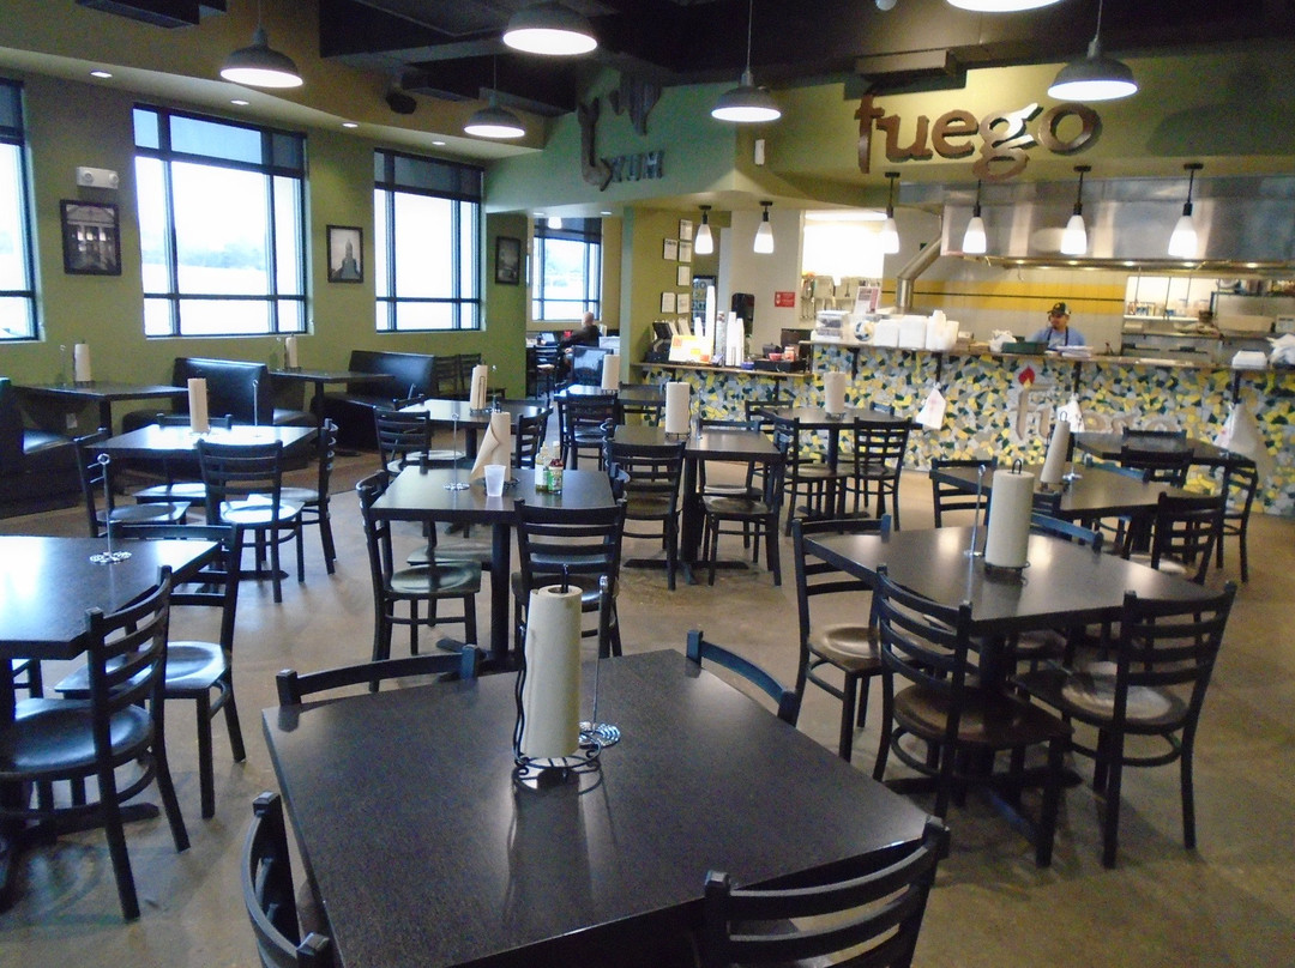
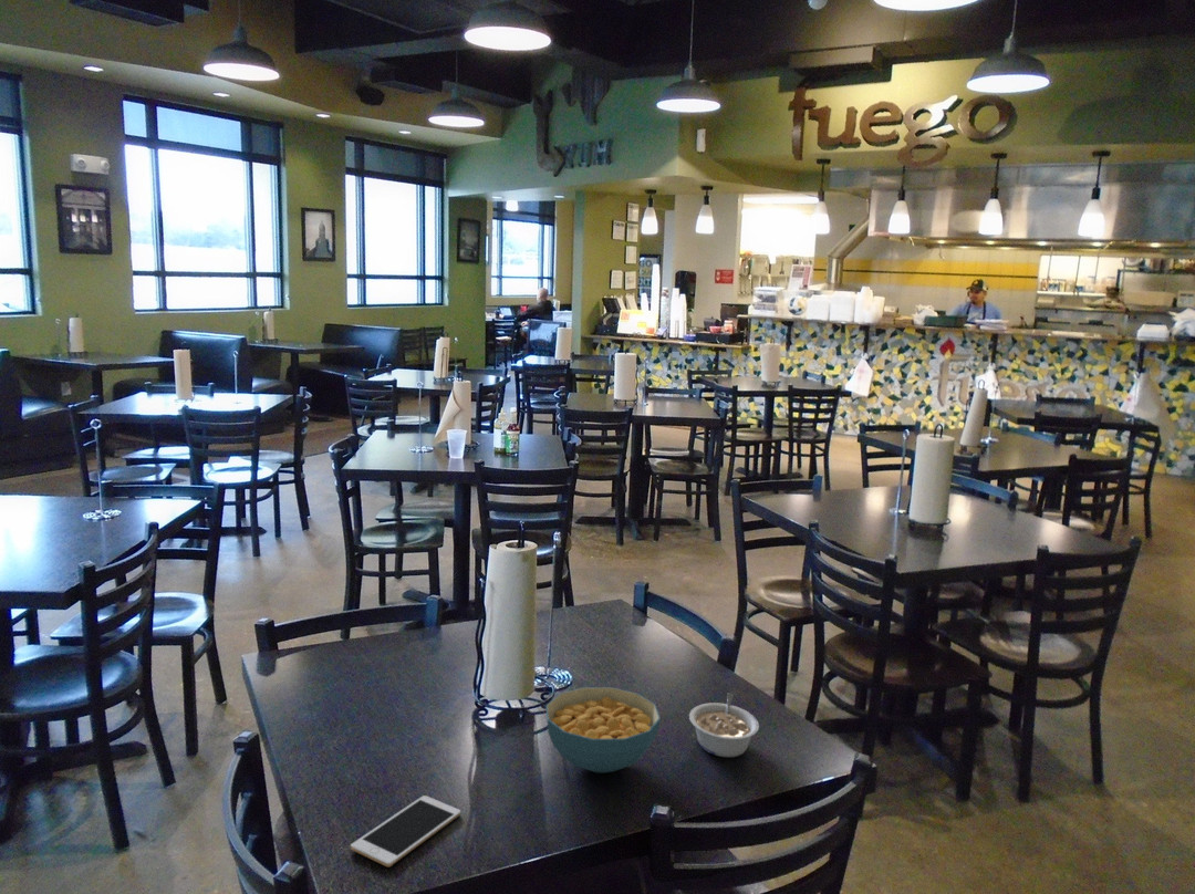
+ cereal bowl (601, 737)
+ cell phone (407, 829)
+ legume (721, 728)
